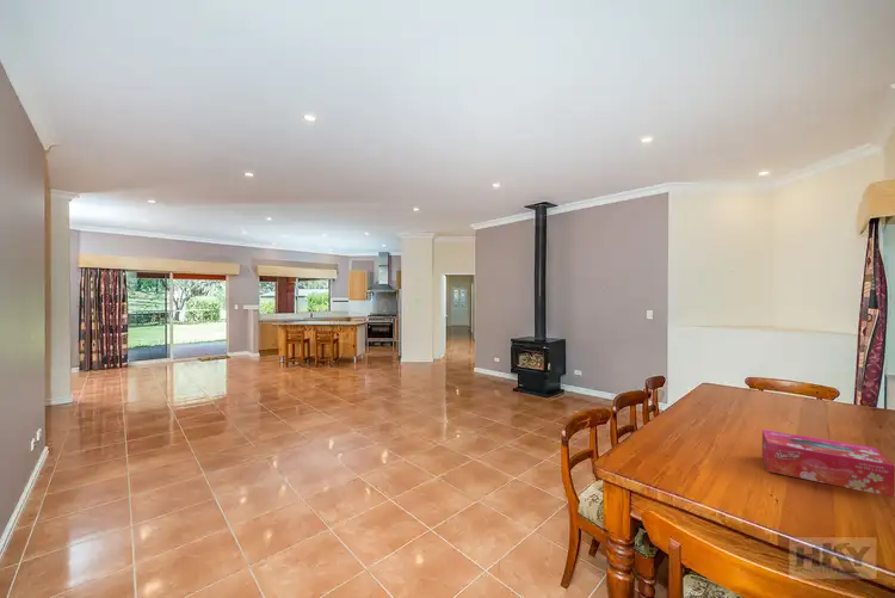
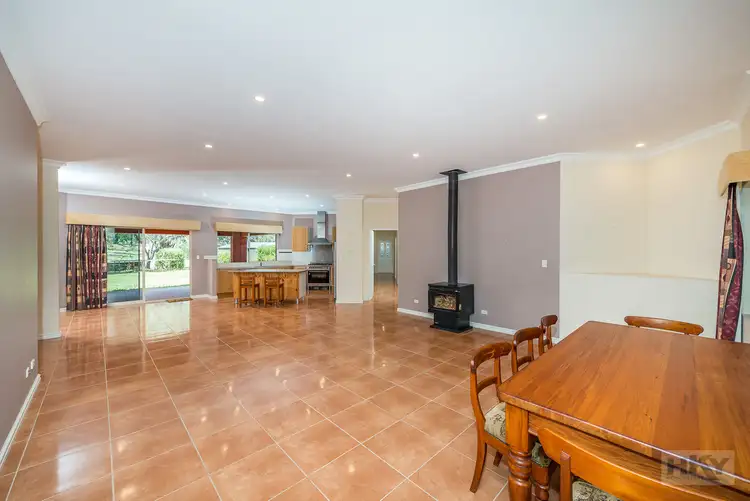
- tissue box (820, 460)
